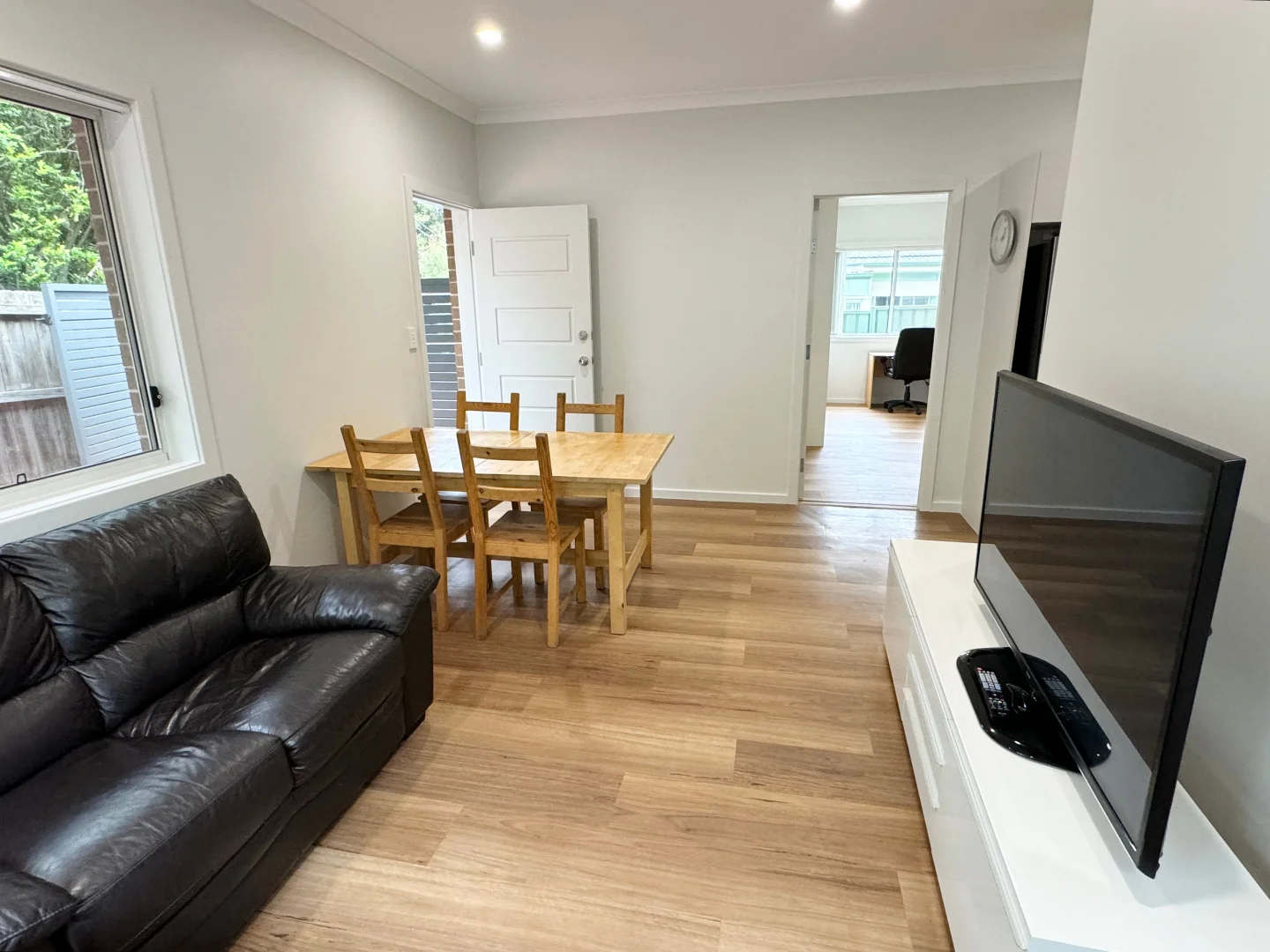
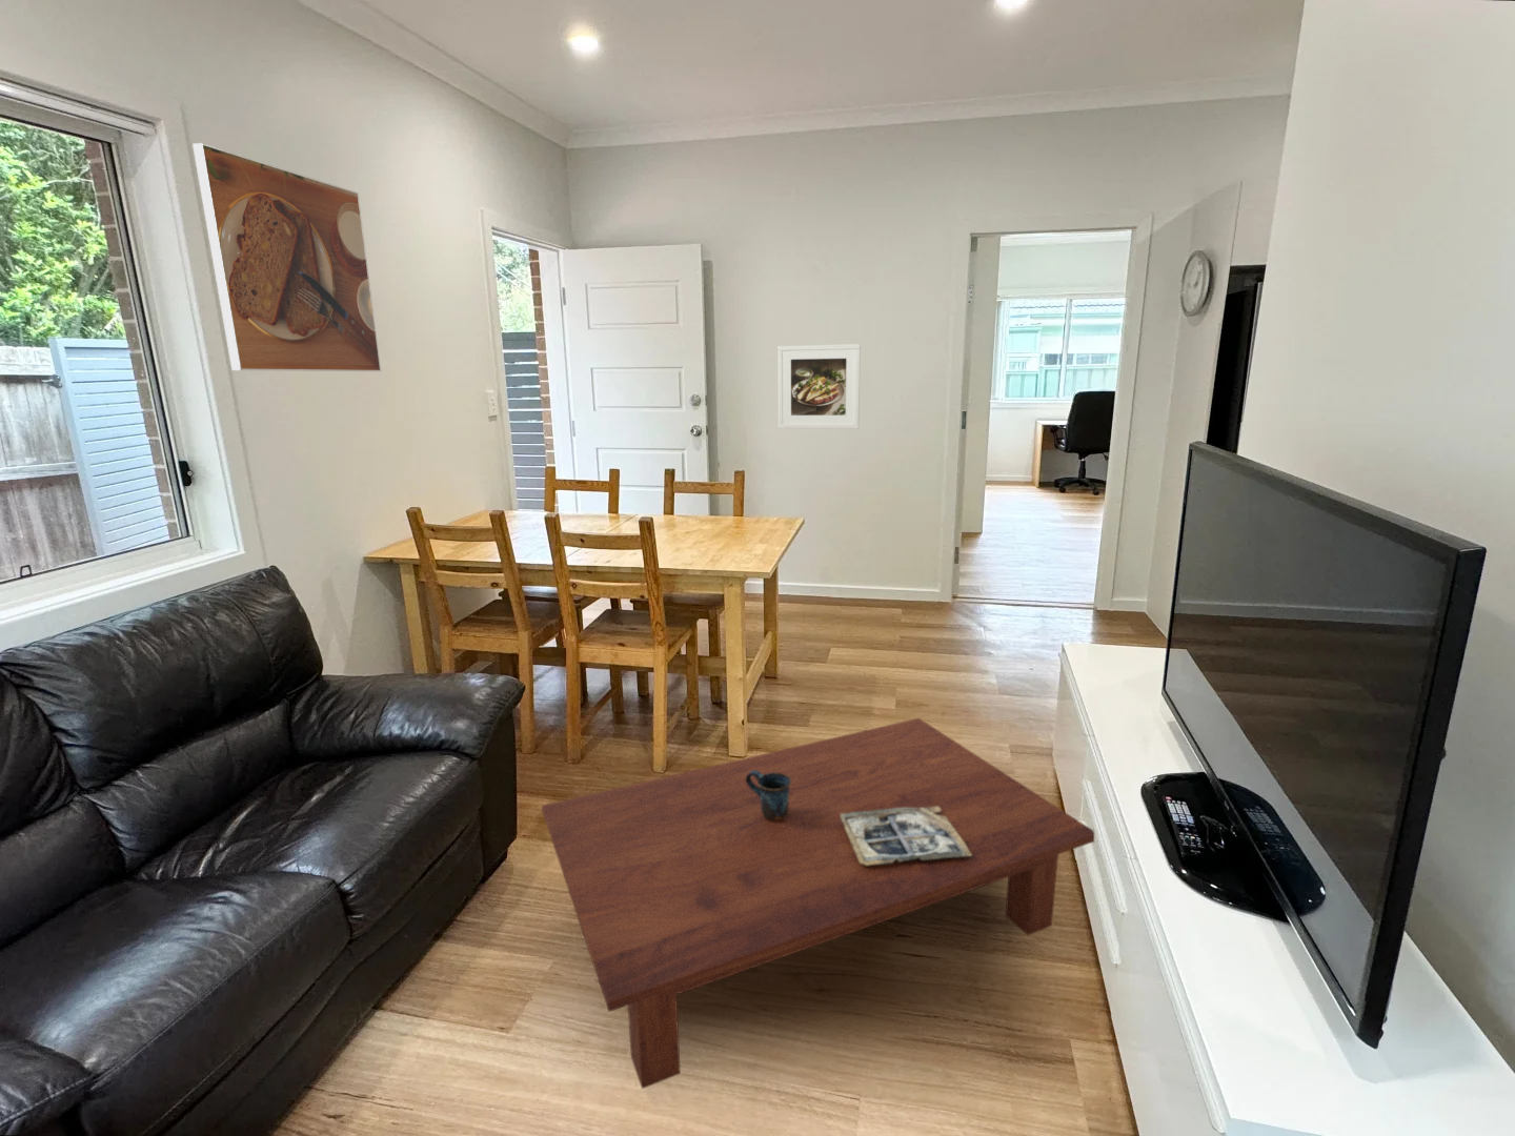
+ magazine (903, 833)
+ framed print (299, 273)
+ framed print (817, 387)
+ mug (771, 794)
+ coffee table (808, 866)
